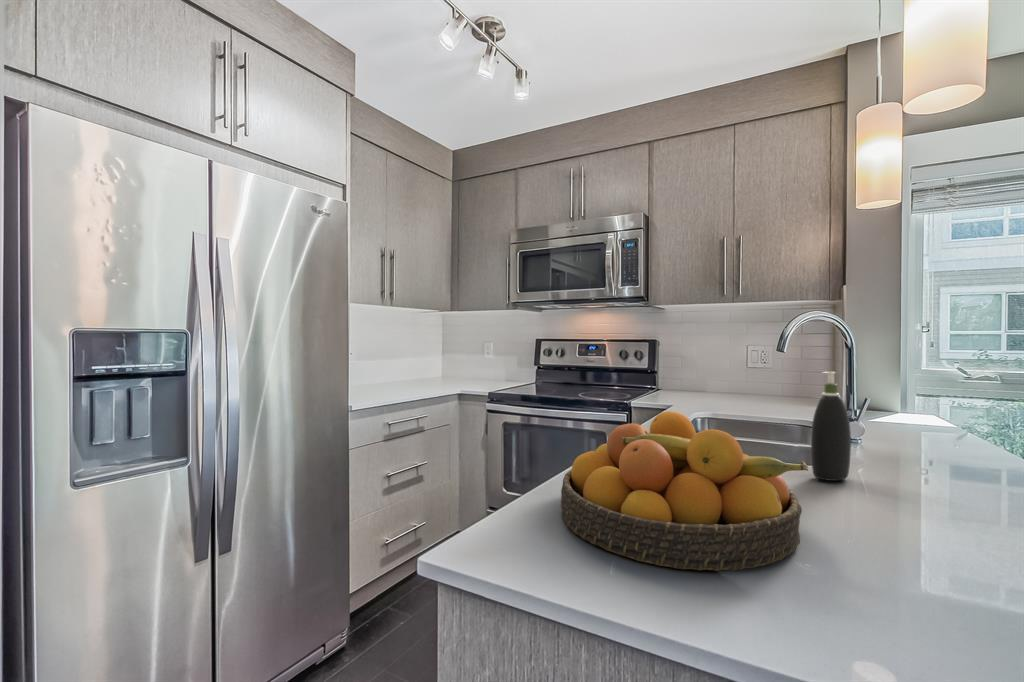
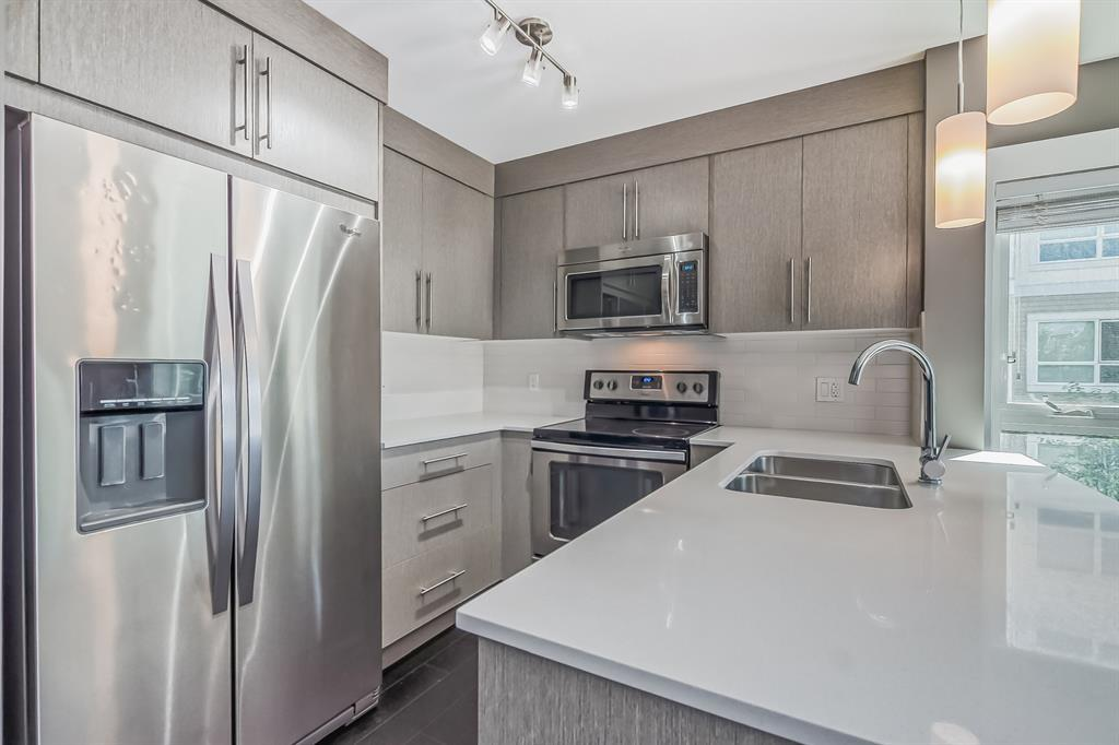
- soap dispenser (831, 425)
- fruit bowl (671, 469)
